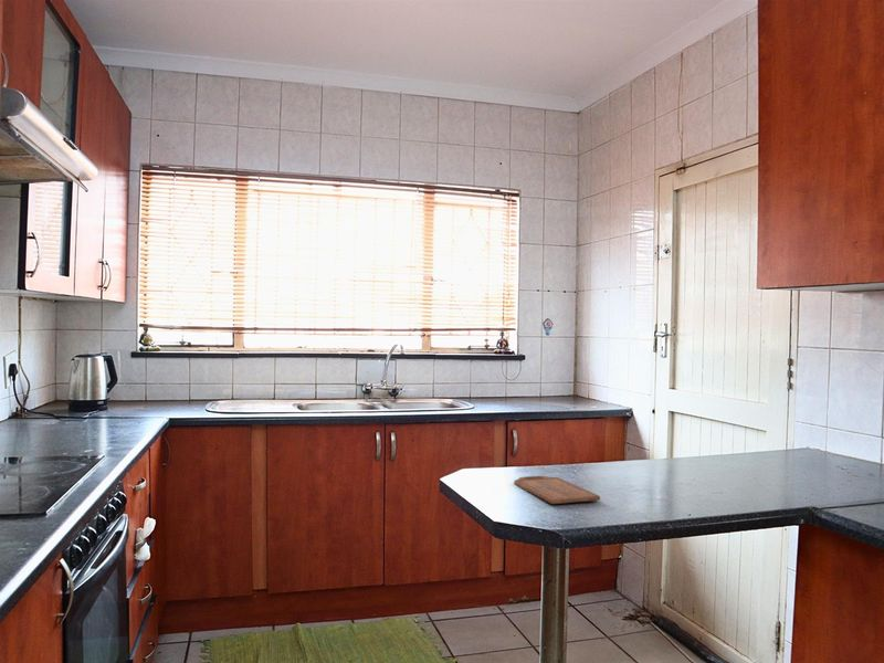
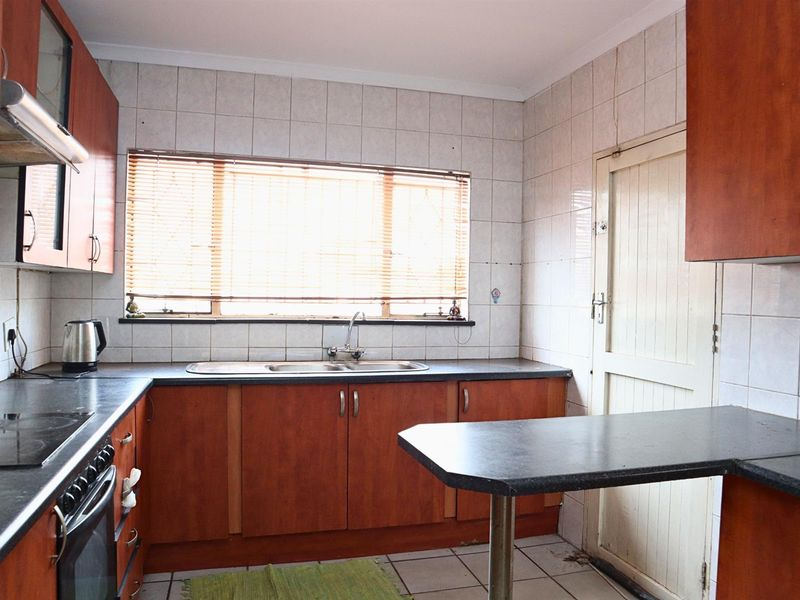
- cutting board (551, 487)
